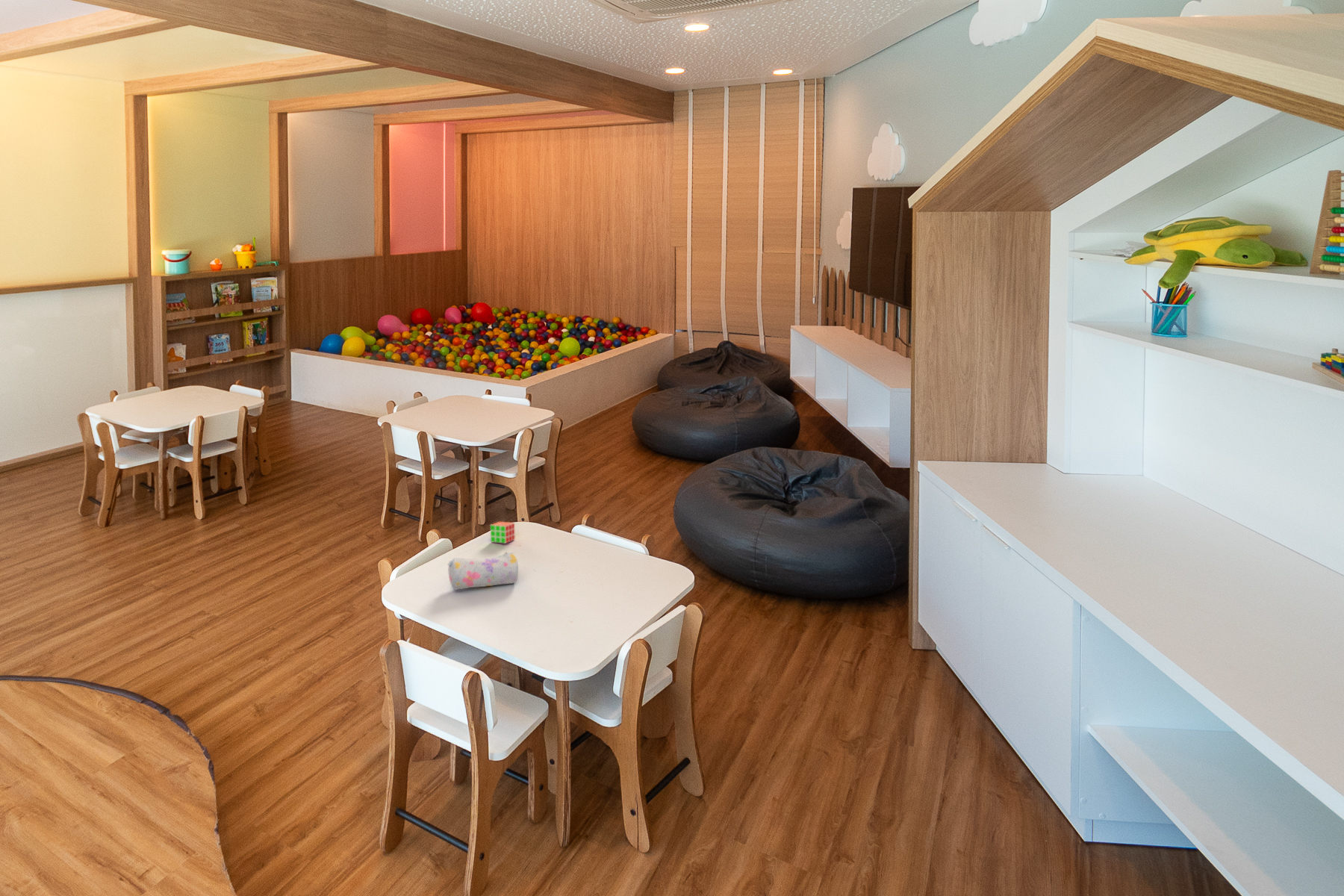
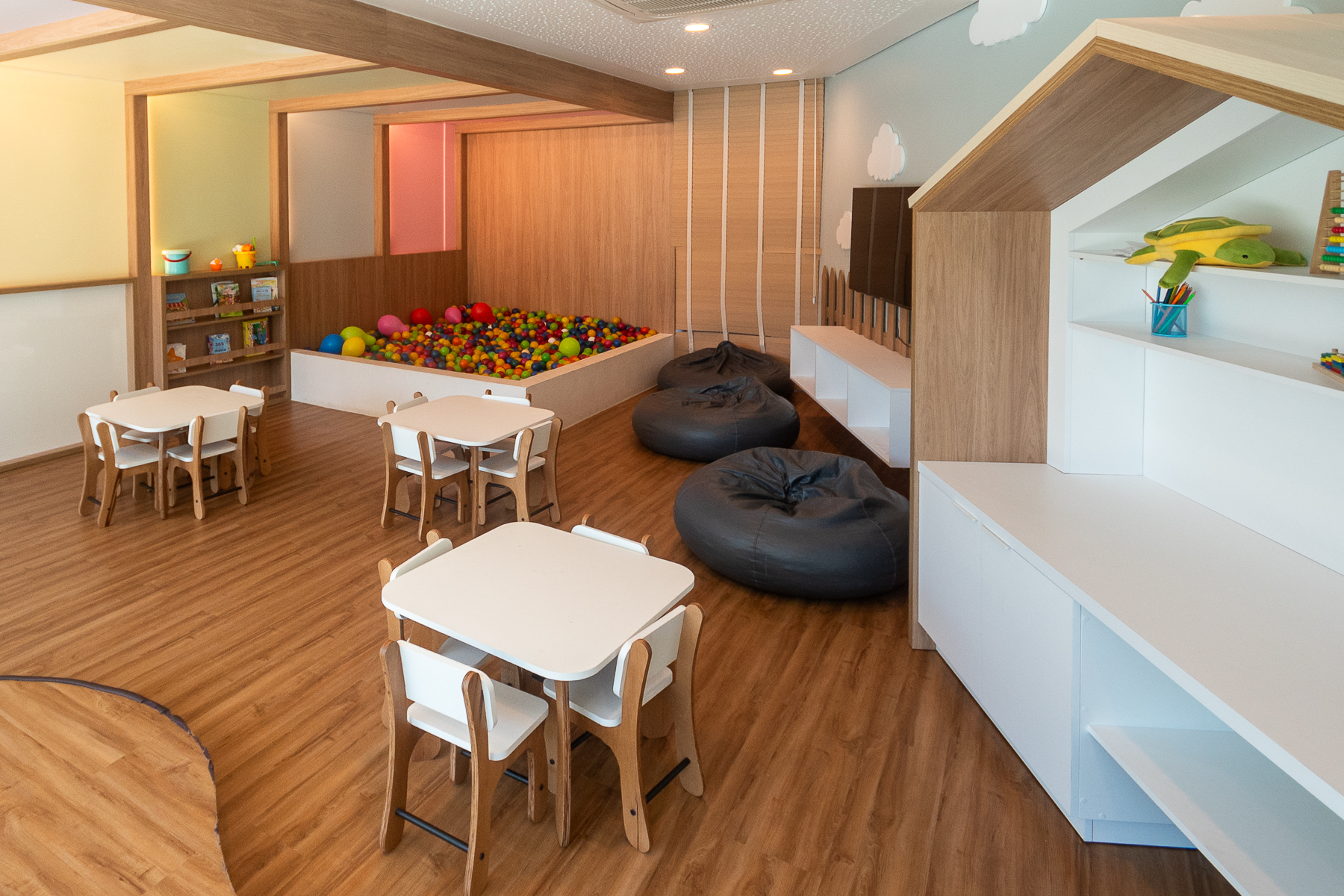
- pencil case (483, 570)
- rubik's cube (503, 532)
